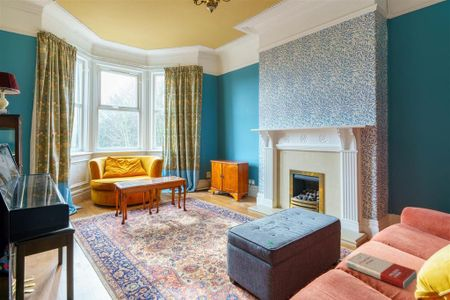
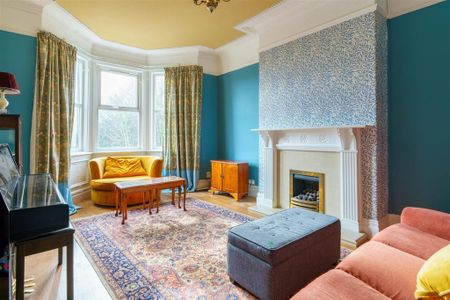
- book (379, 268)
